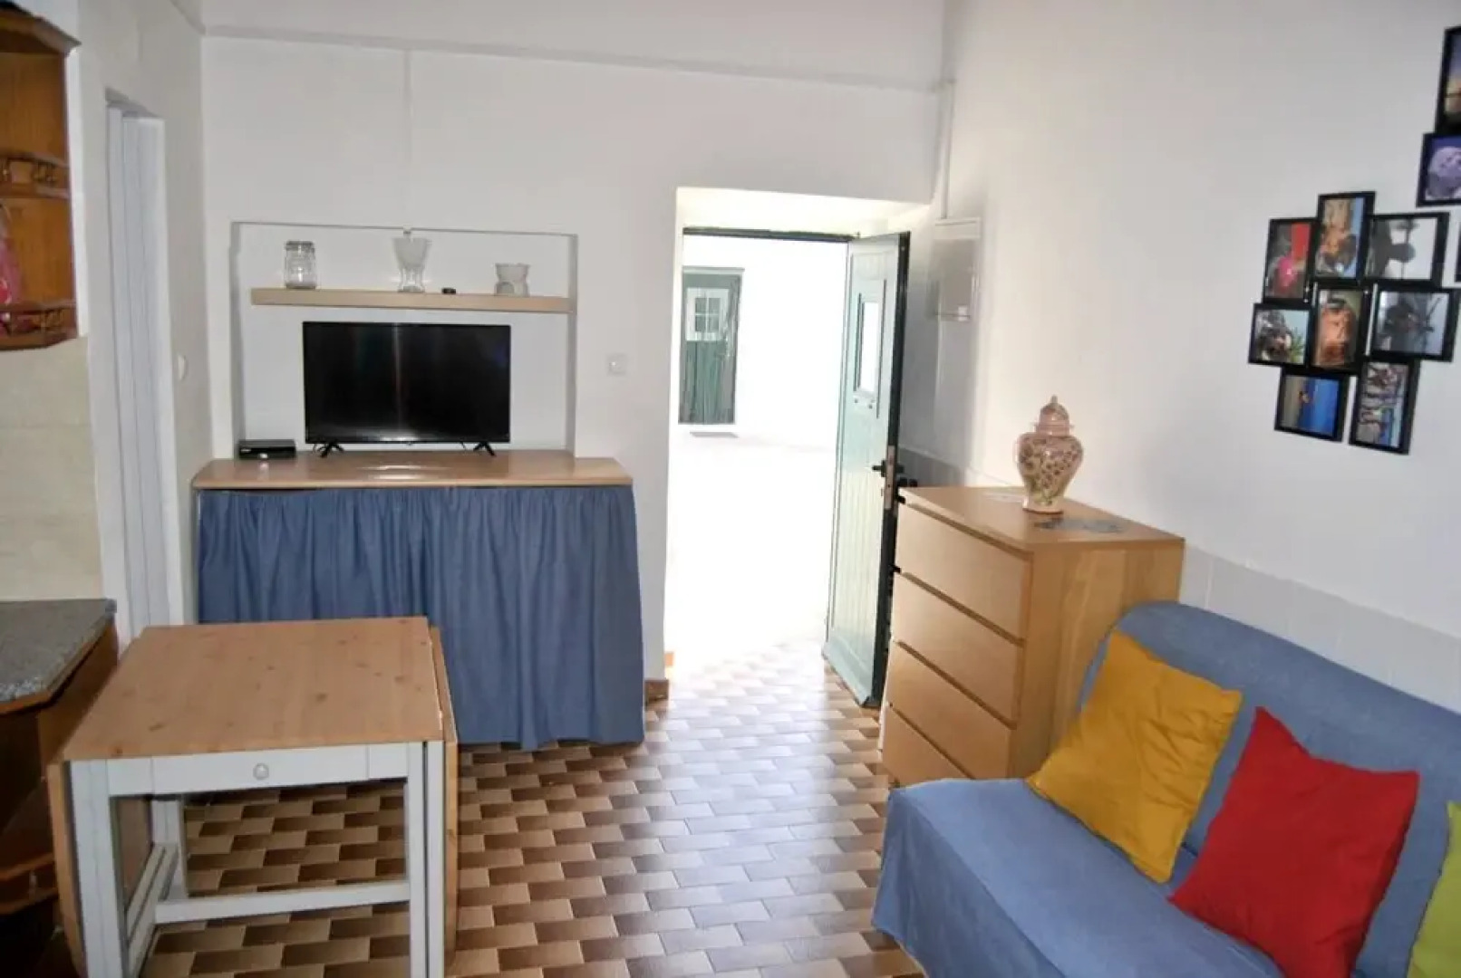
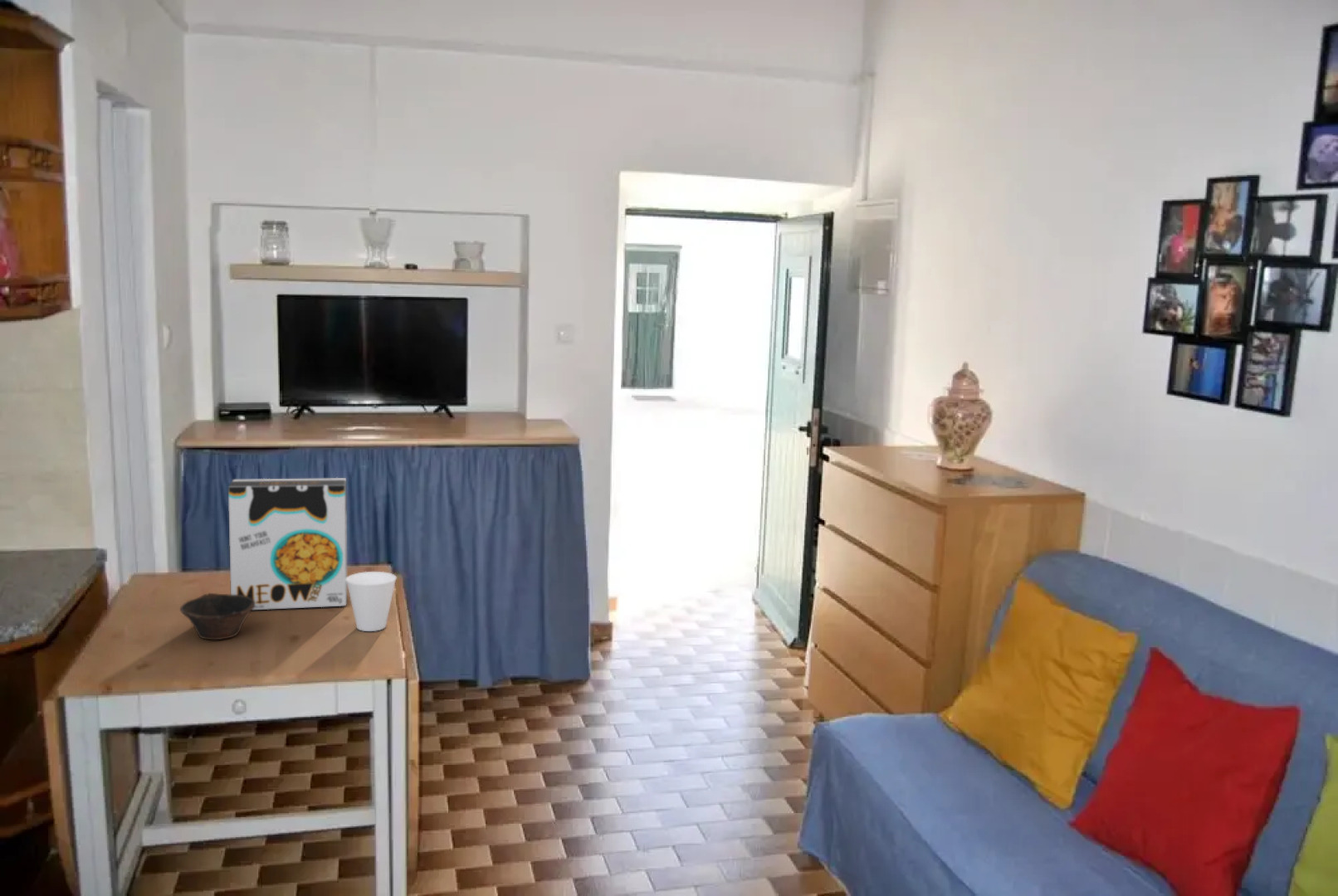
+ bowl (218, 618)
+ cup (371, 602)
+ cereal box (290, 543)
